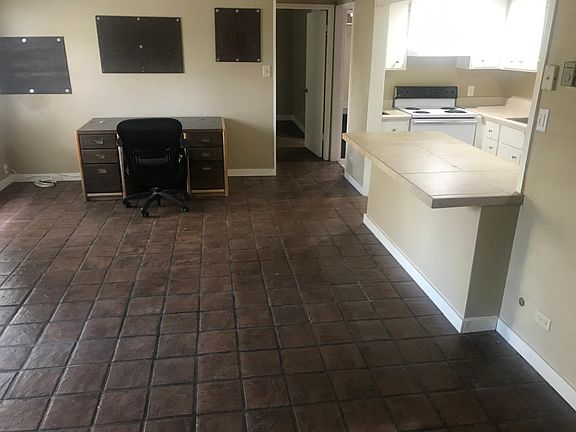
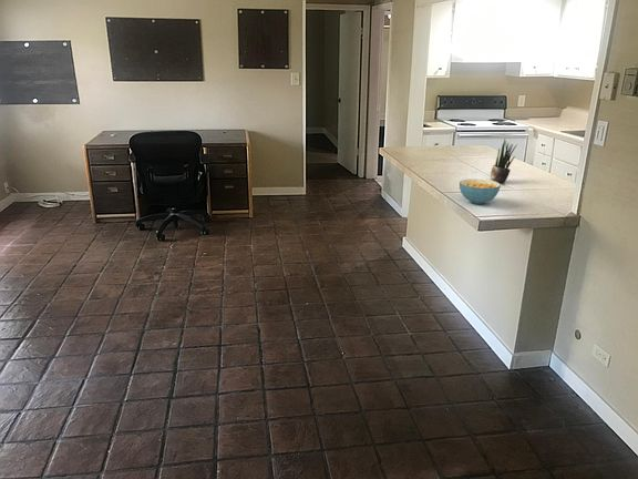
+ potted plant (503, 160)
+ cereal bowl (478, 193)
